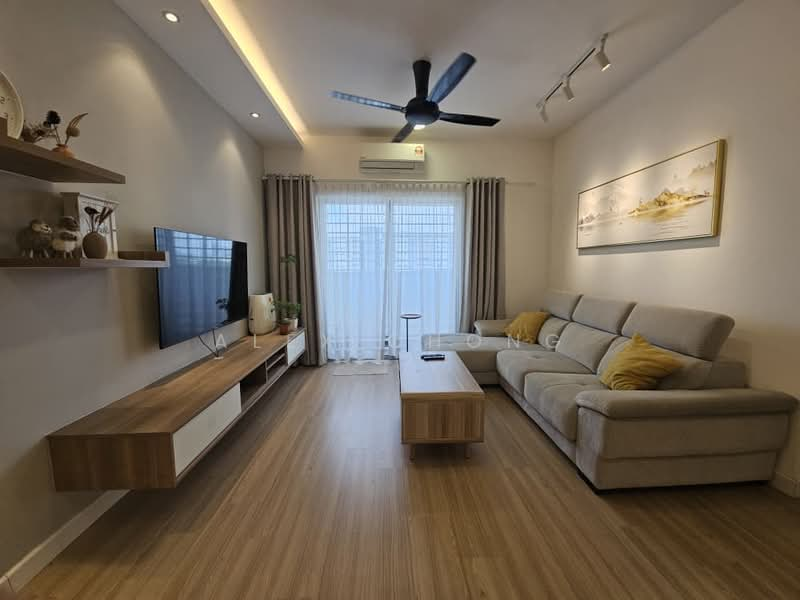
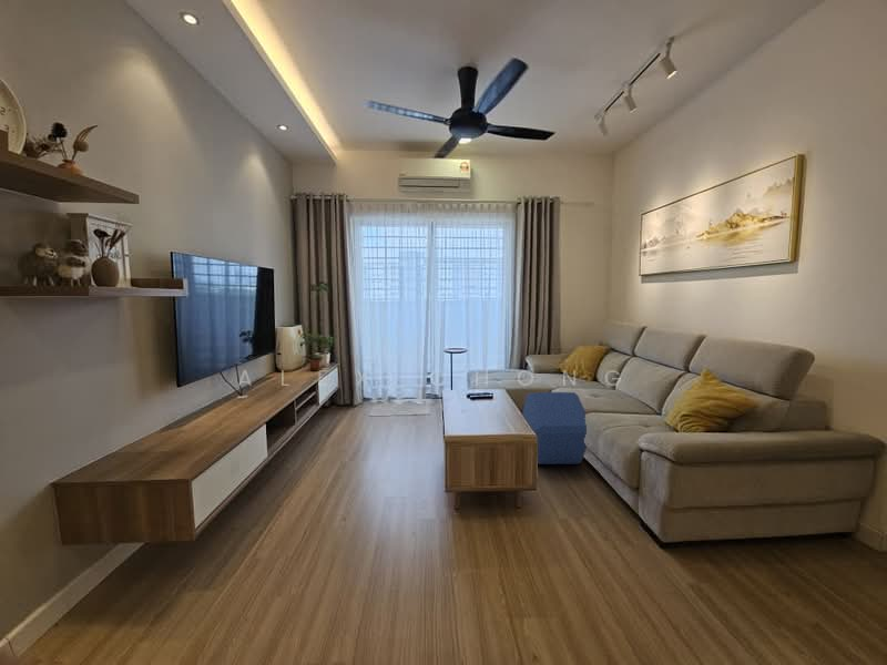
+ pouf (553, 427)
